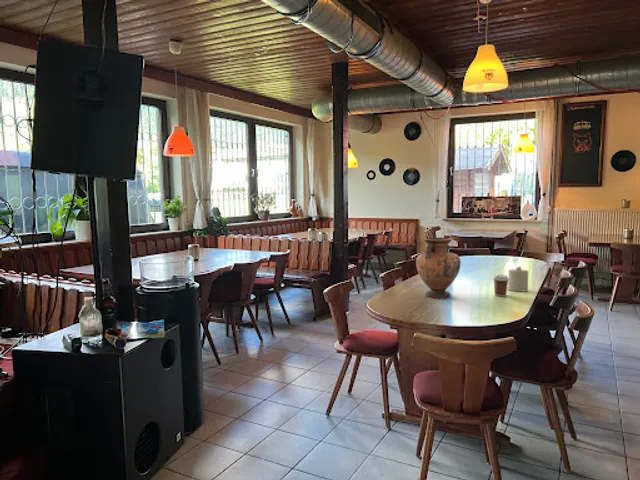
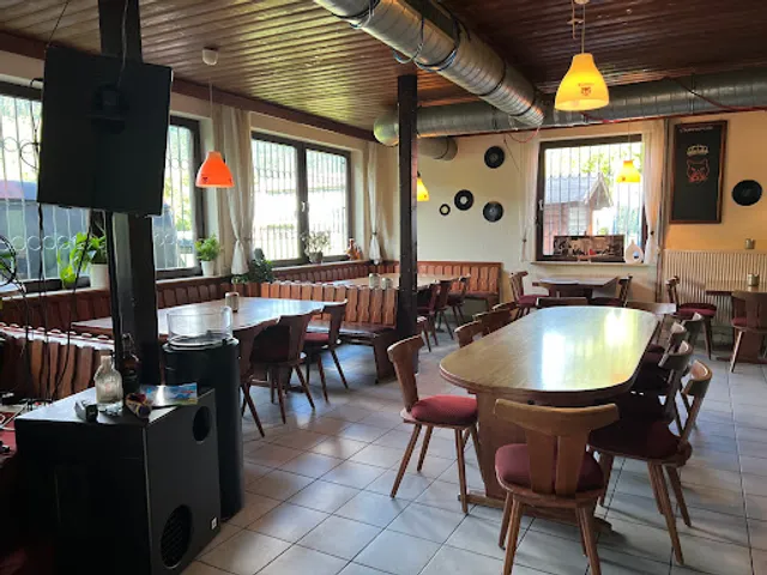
- candle (517, 278)
- coffee cup (500, 285)
- vase (437, 267)
